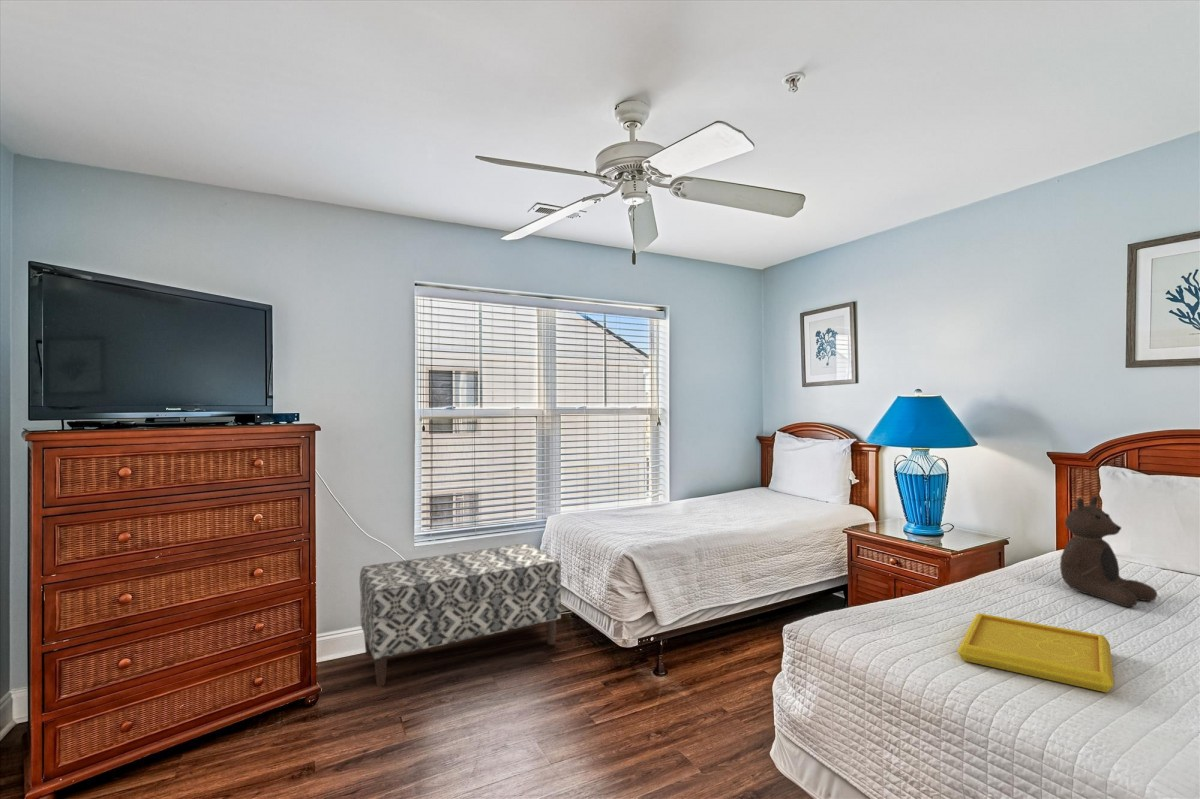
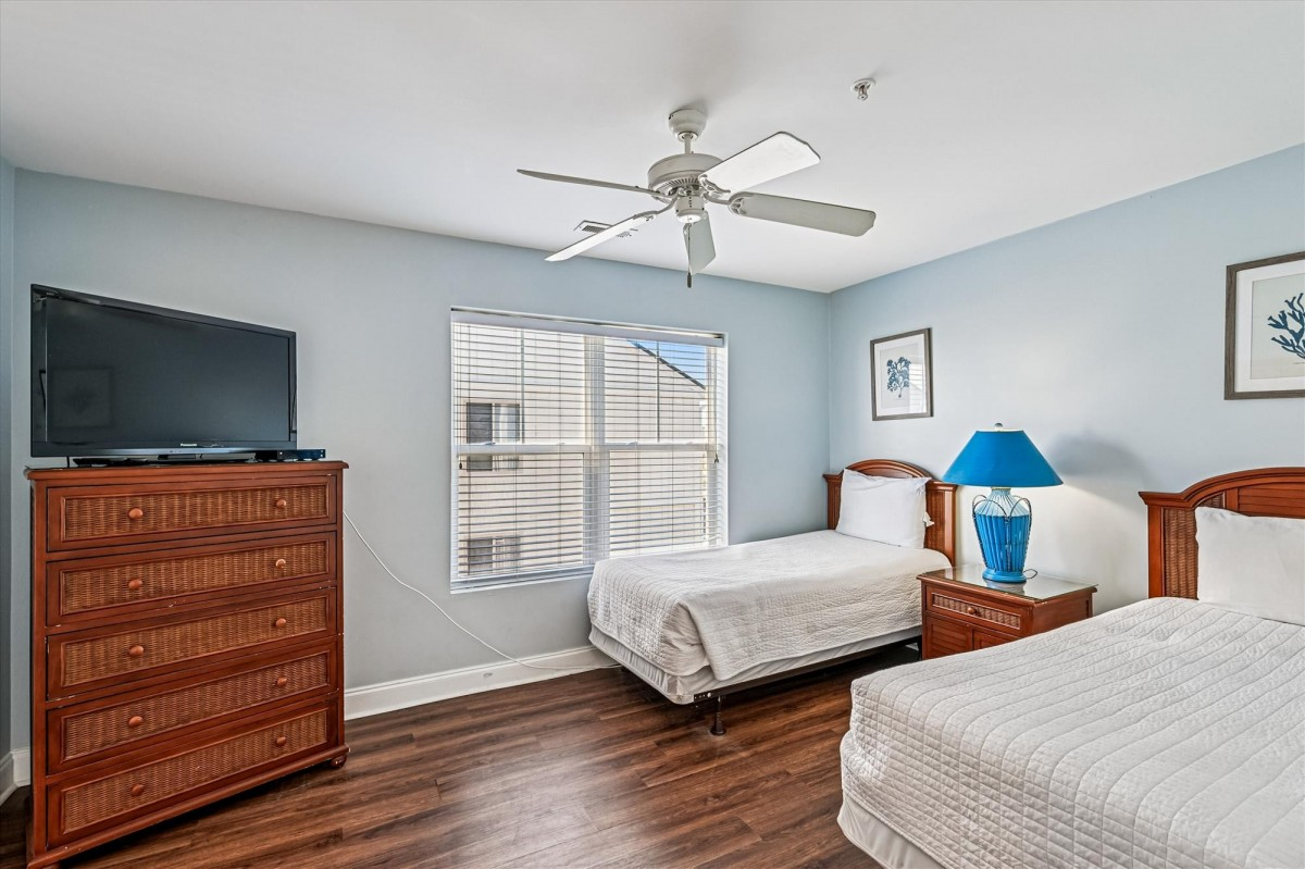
- teddy bear (1105, 547)
- serving tray (1034, 647)
- bench (462, 606)
